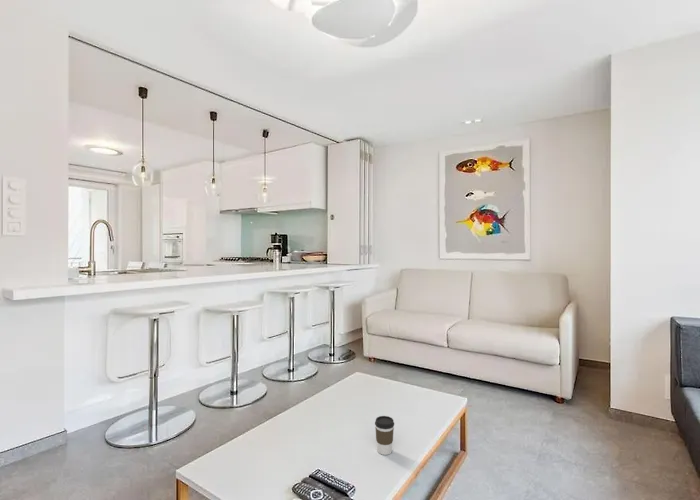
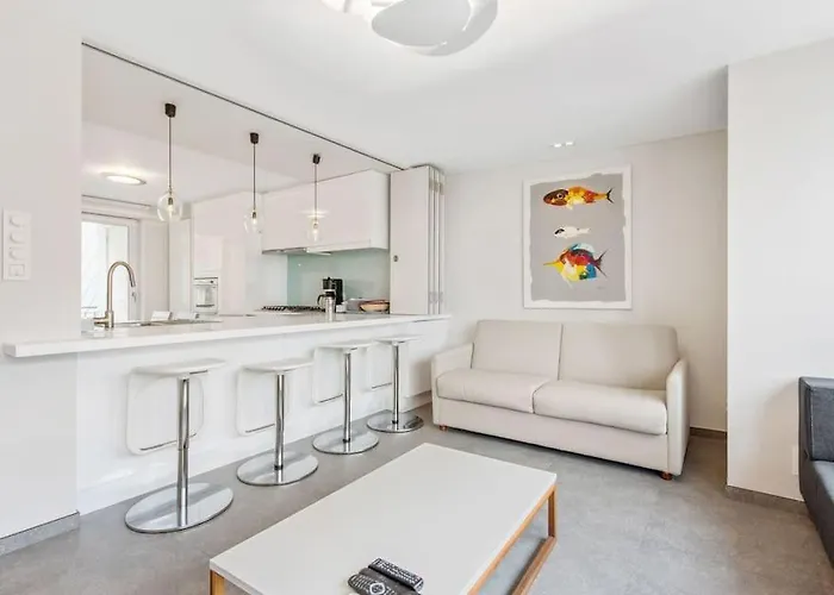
- coffee cup (384, 435)
